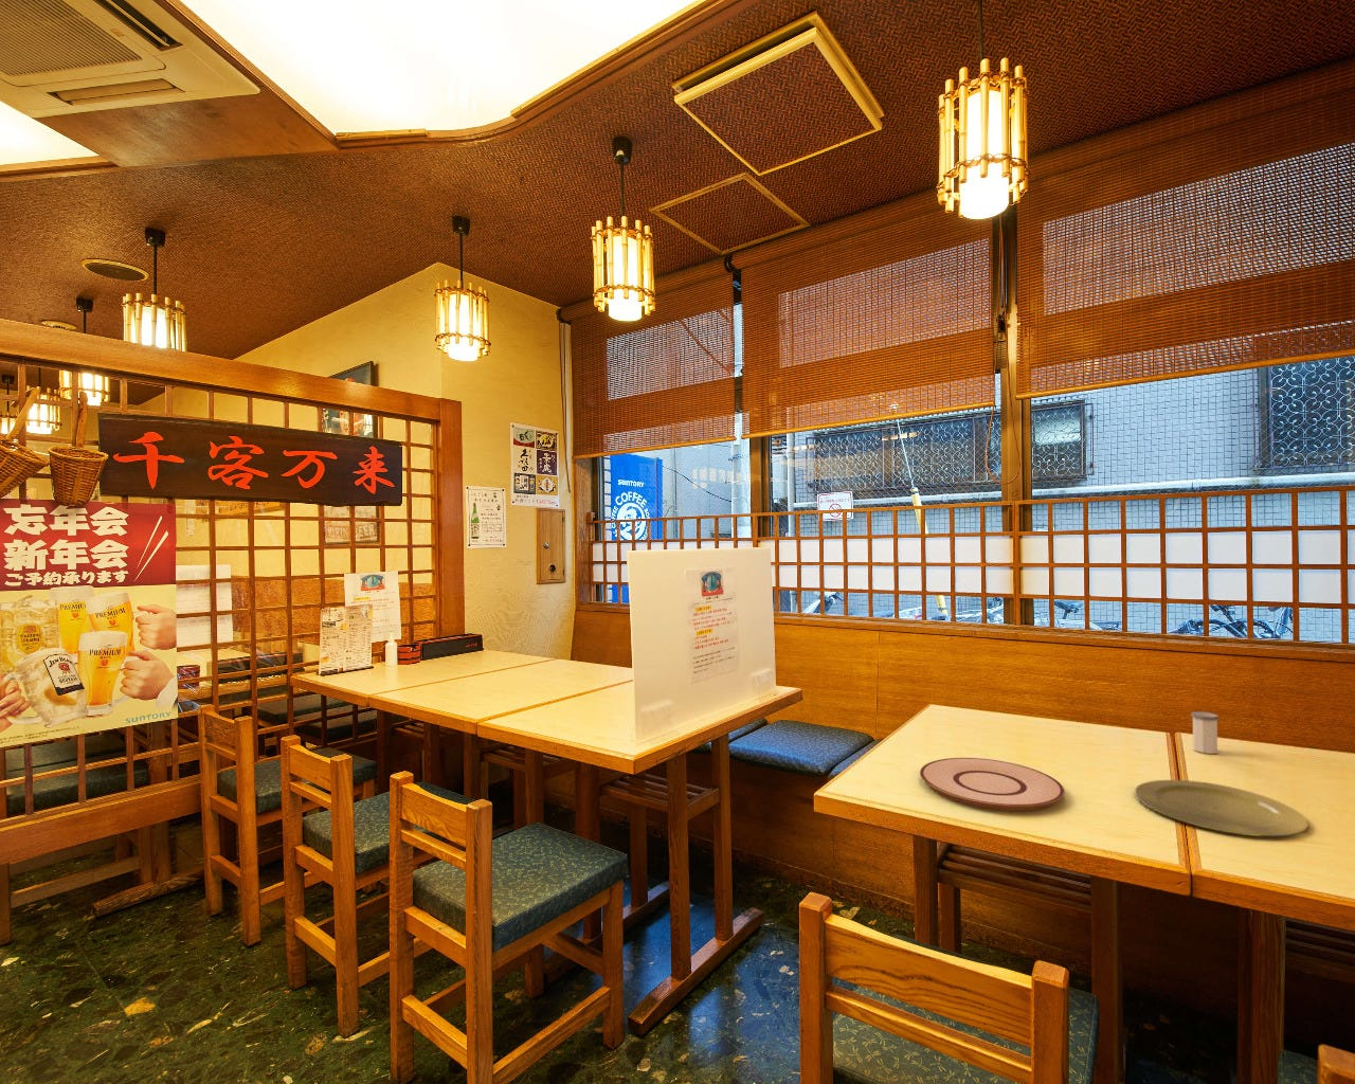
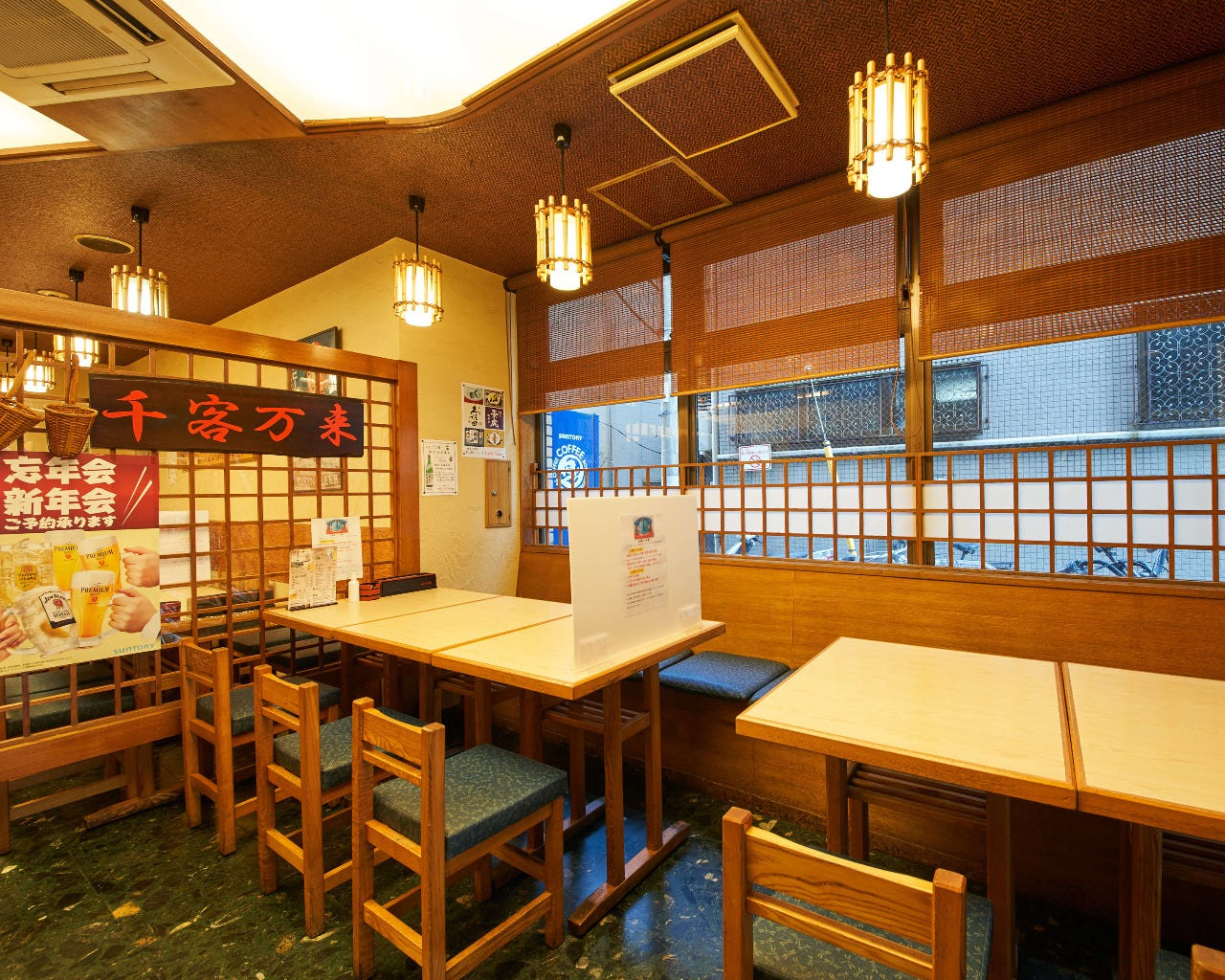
- plate (1216, 805)
- plate (989, 782)
- salt shaker (1205, 731)
